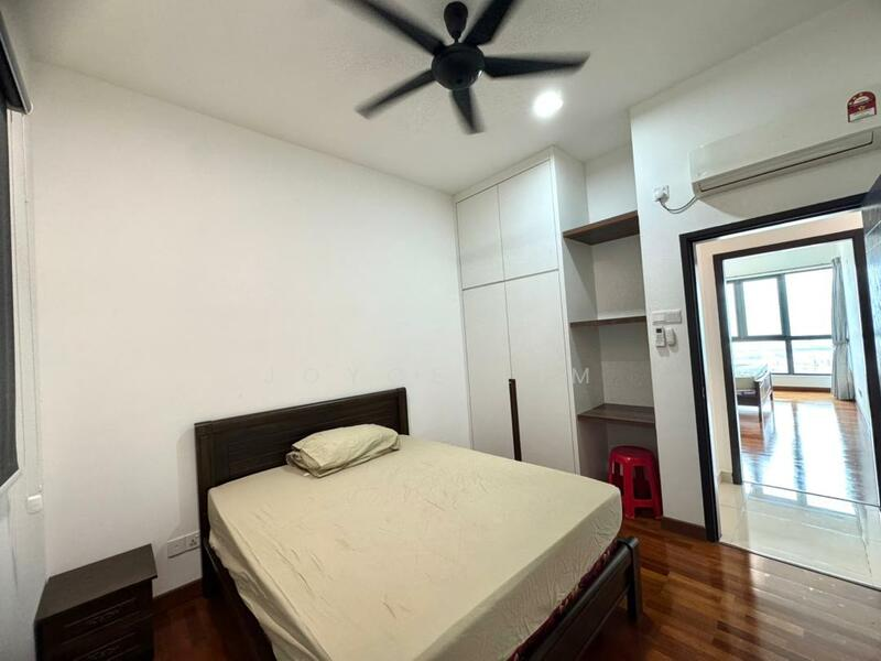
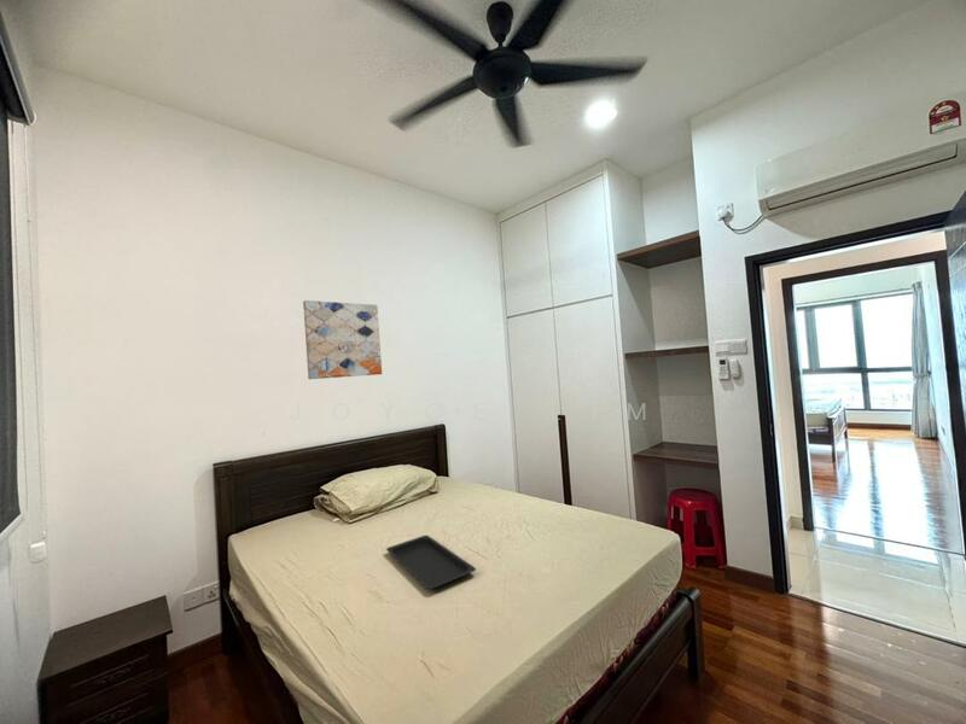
+ serving tray (427, 560)
+ wall art (344, 339)
